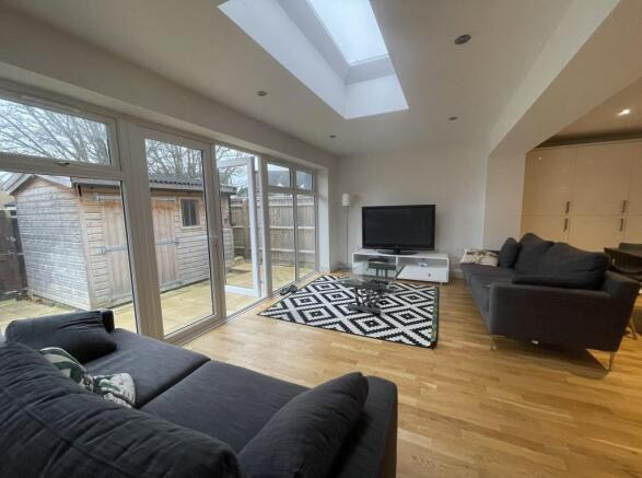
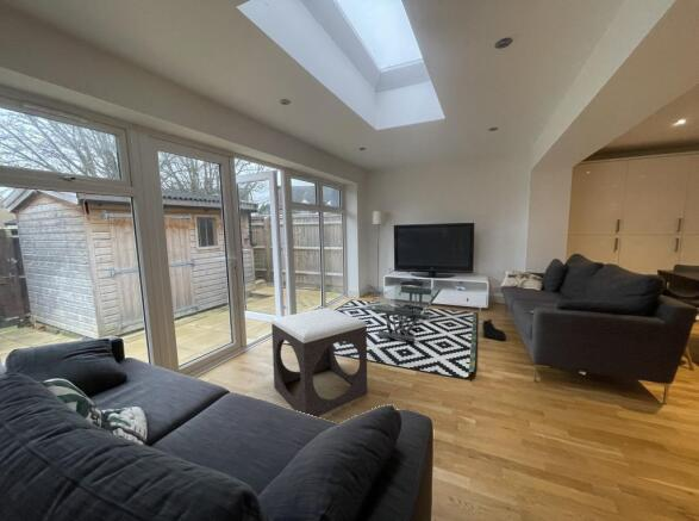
+ footstool (318, 354)
+ boots (493, 328)
